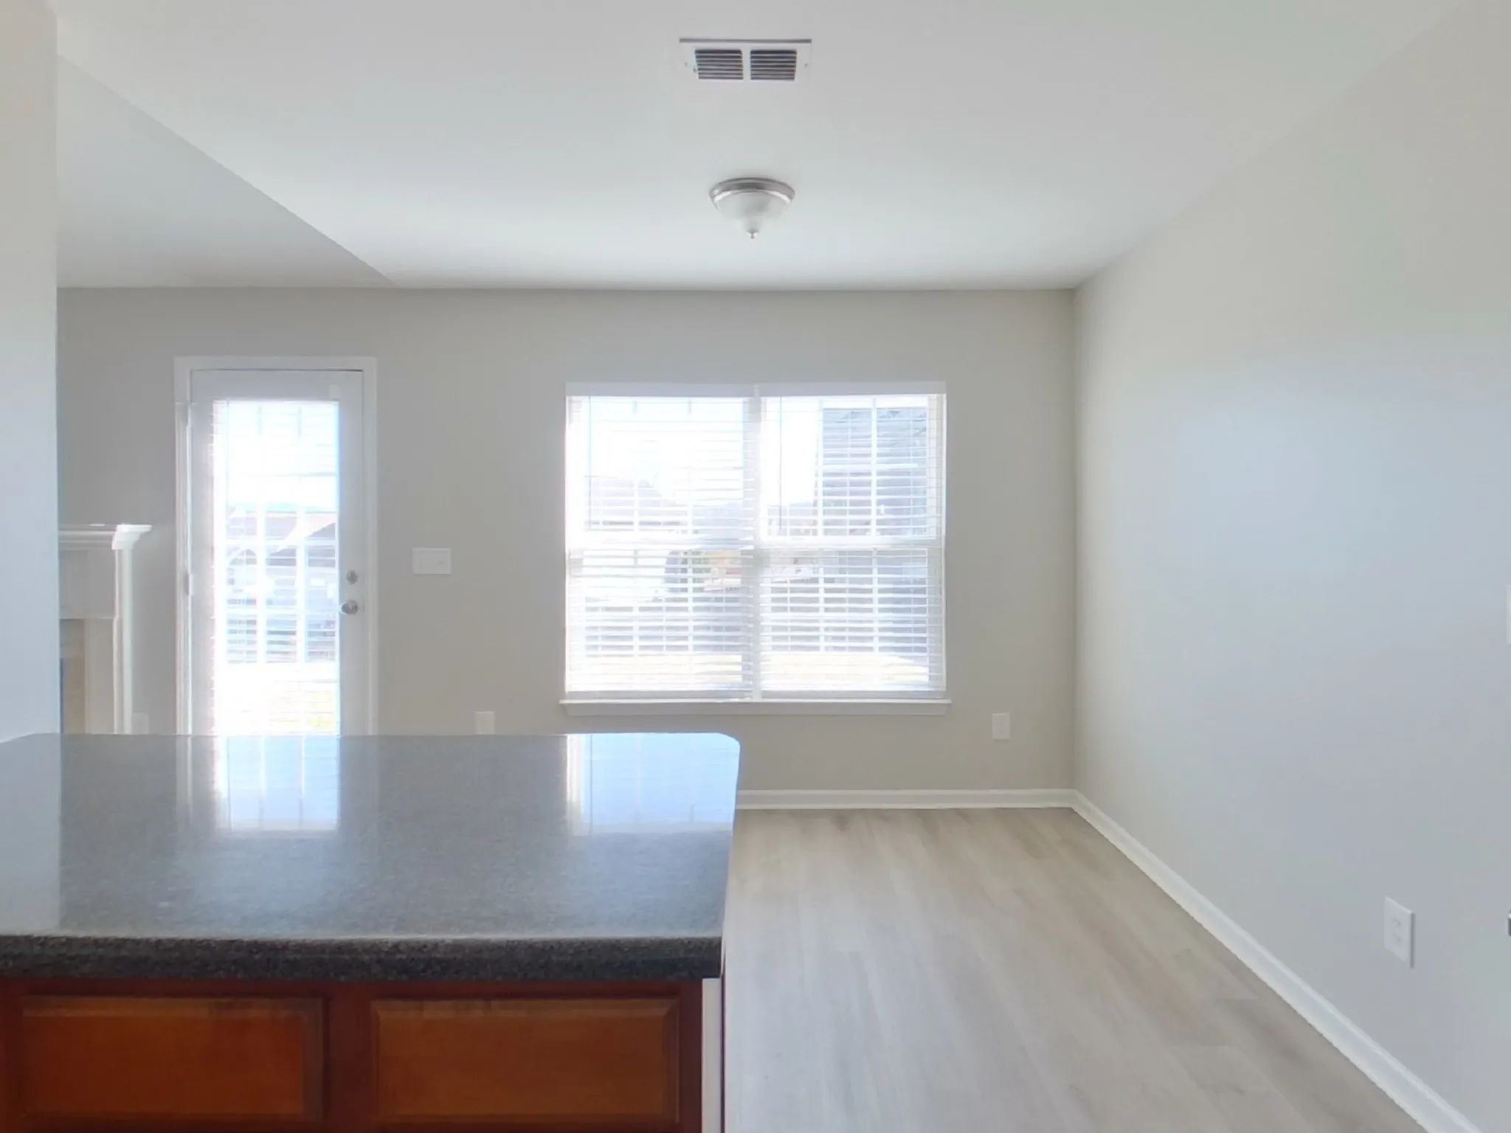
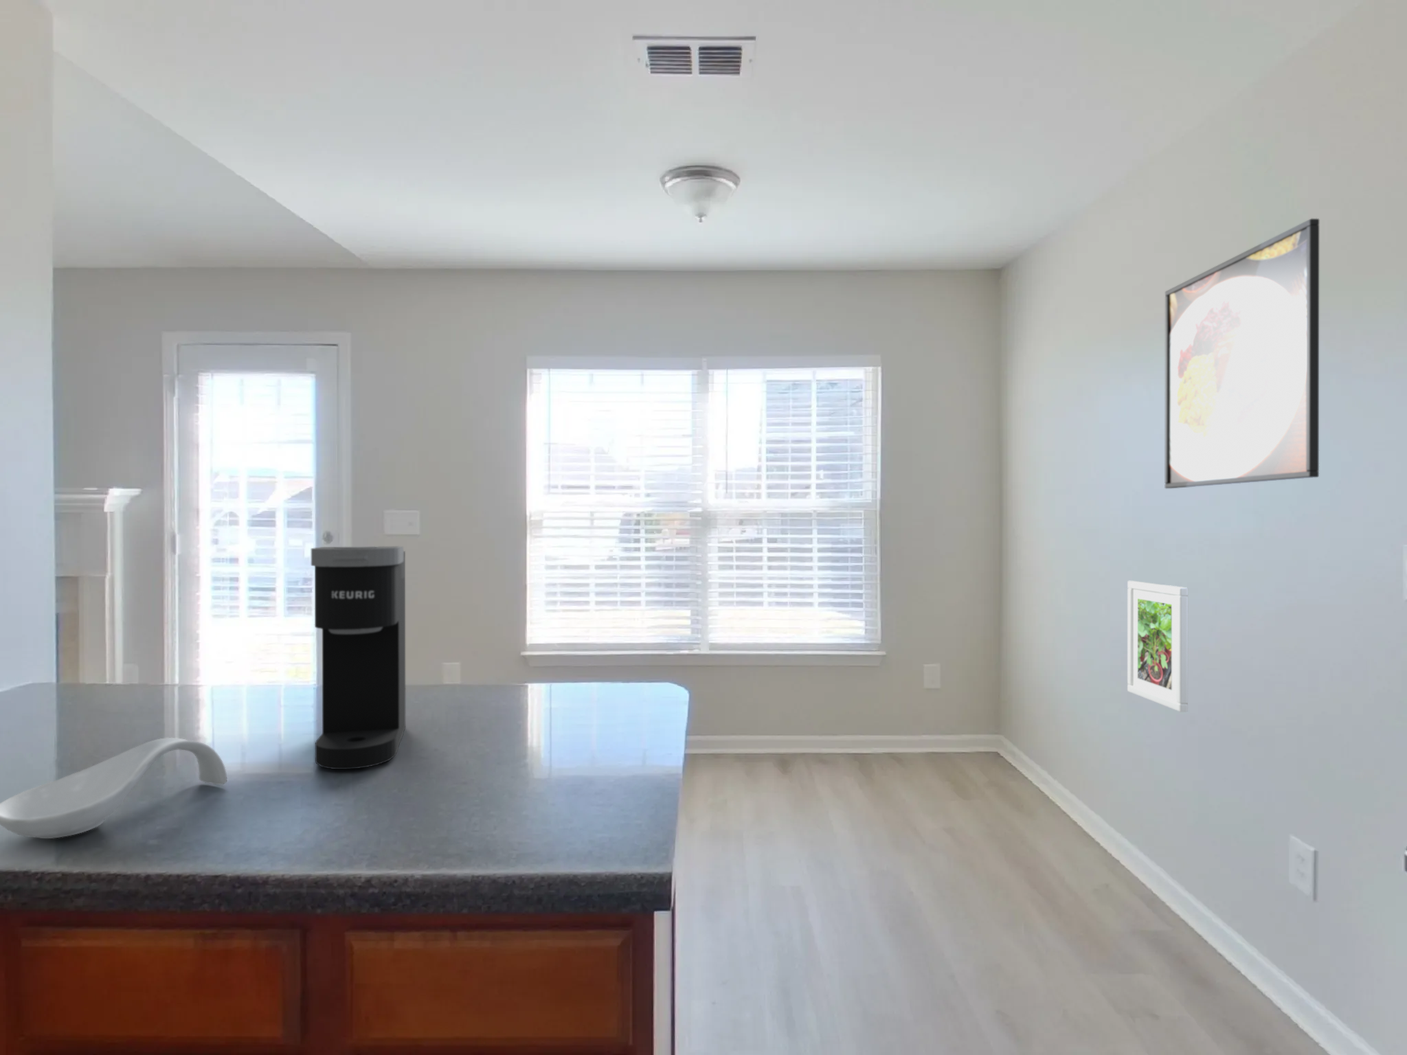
+ coffee maker (363, 645)
+ spoon rest (120, 781)
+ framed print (1231, 371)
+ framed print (1156, 643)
